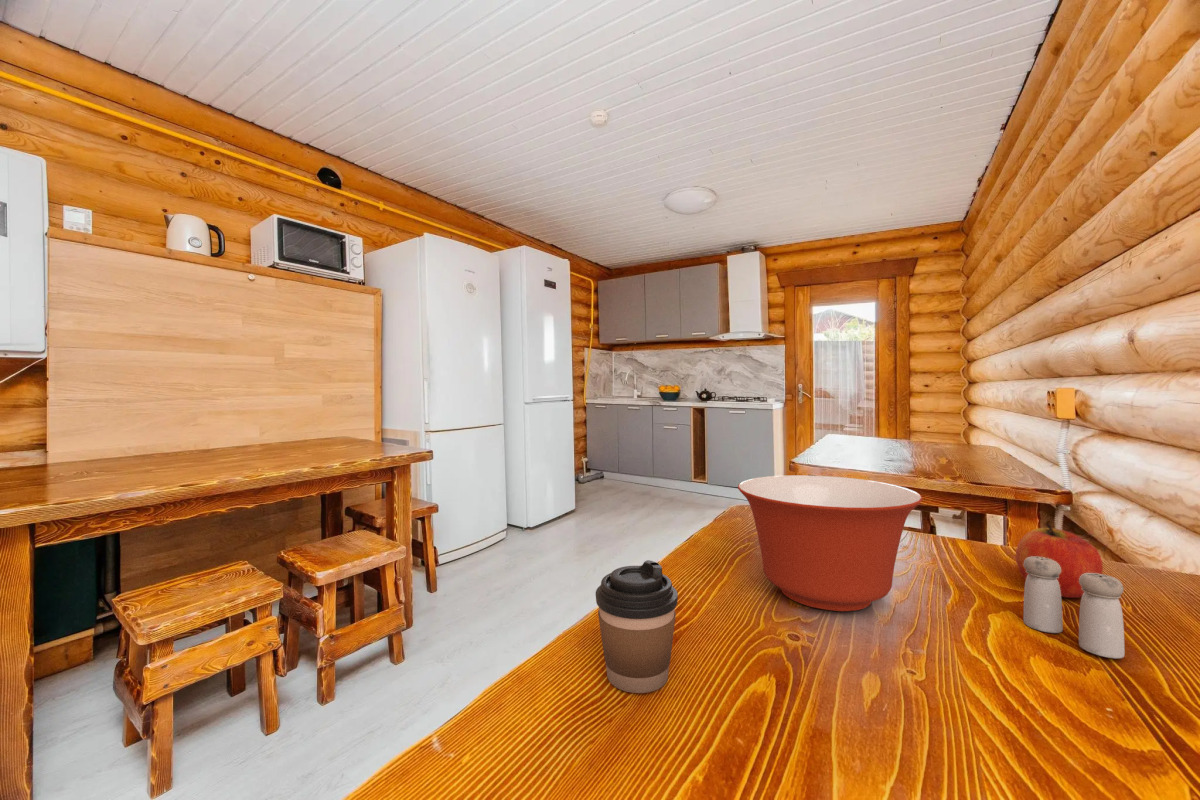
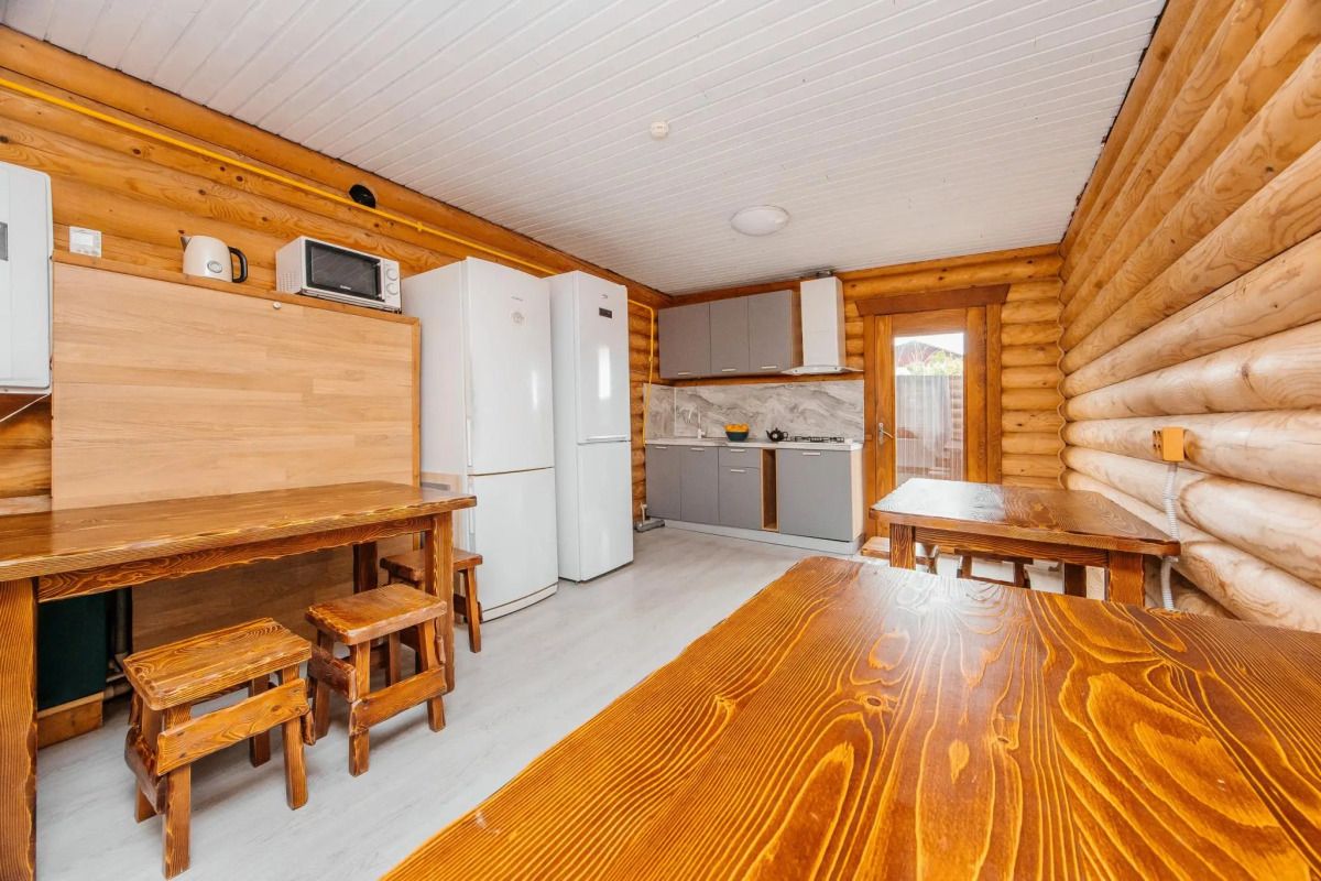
- mixing bowl (823, 540)
- apple (1057, 558)
- salt and pepper shaker (1061, 602)
- coffee cup (636, 620)
